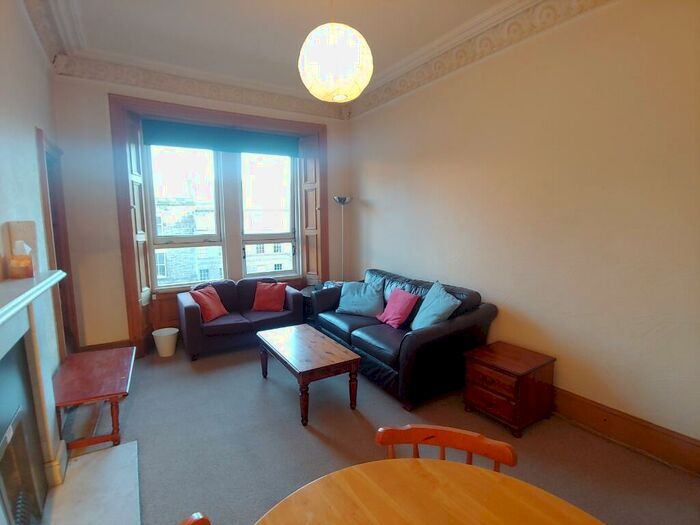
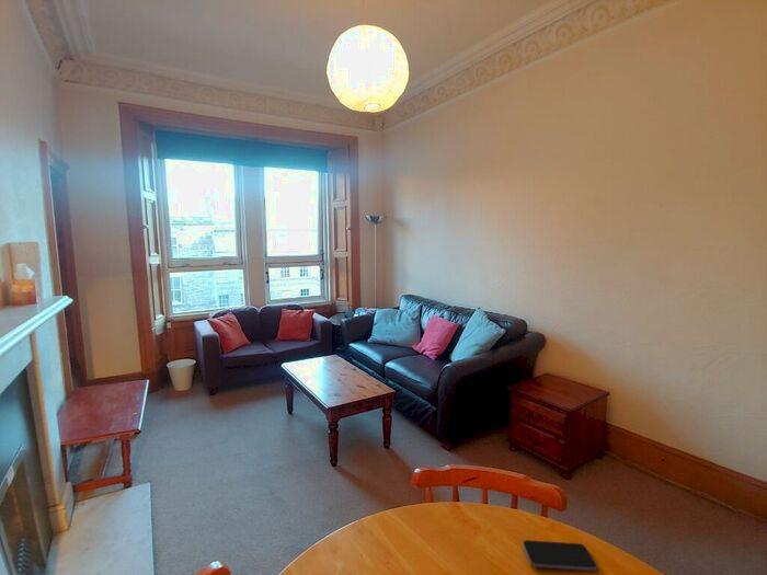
+ smartphone (558, 554)
